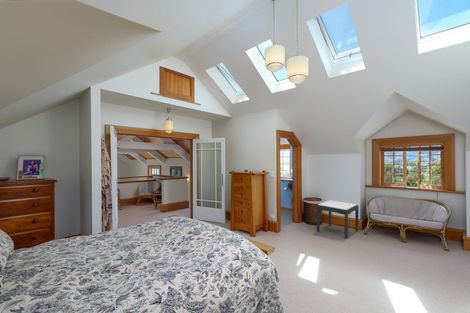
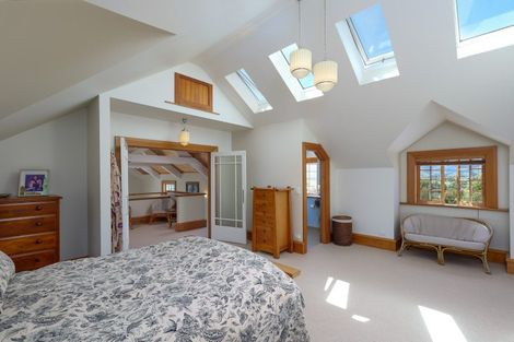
- side table (338, 213)
